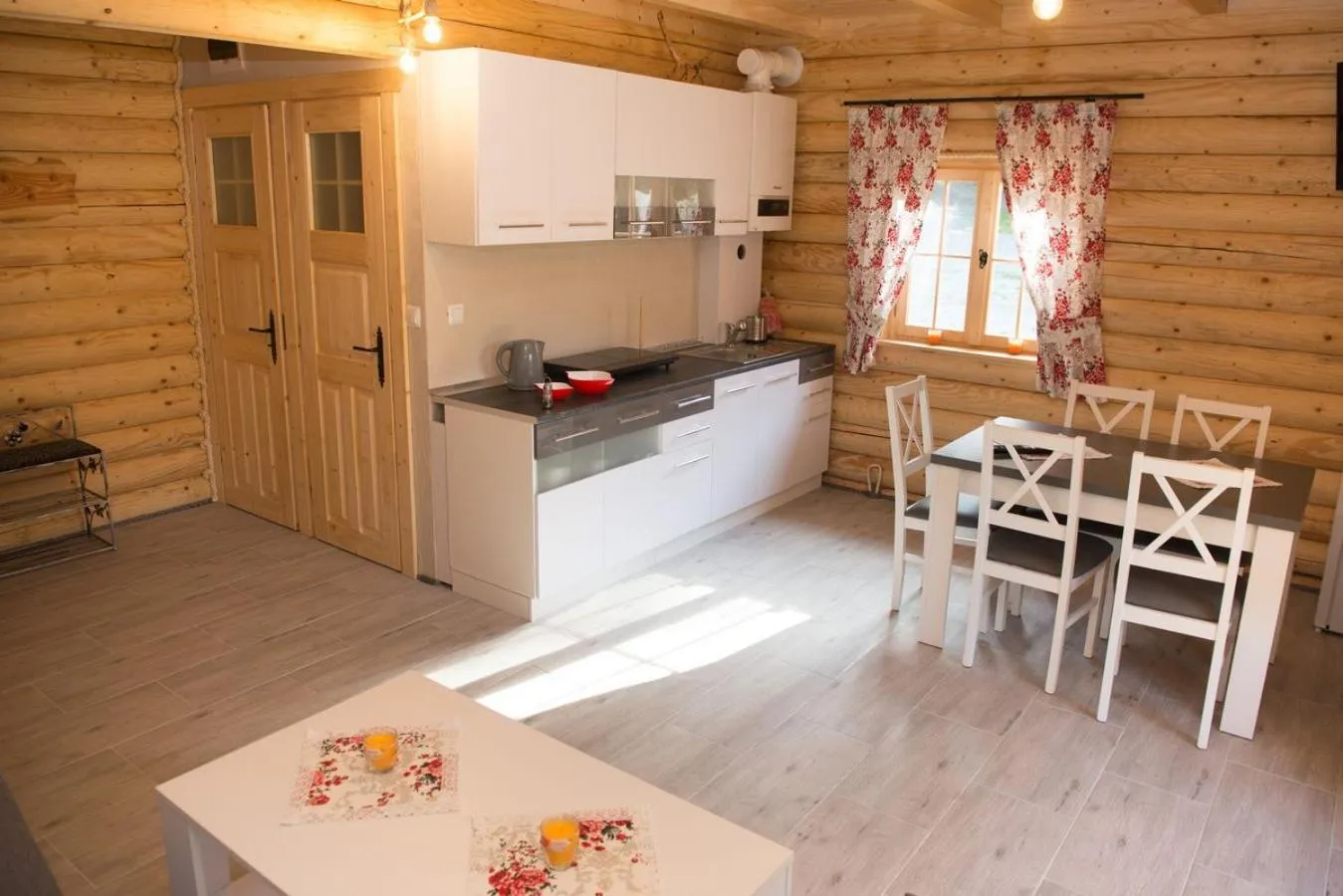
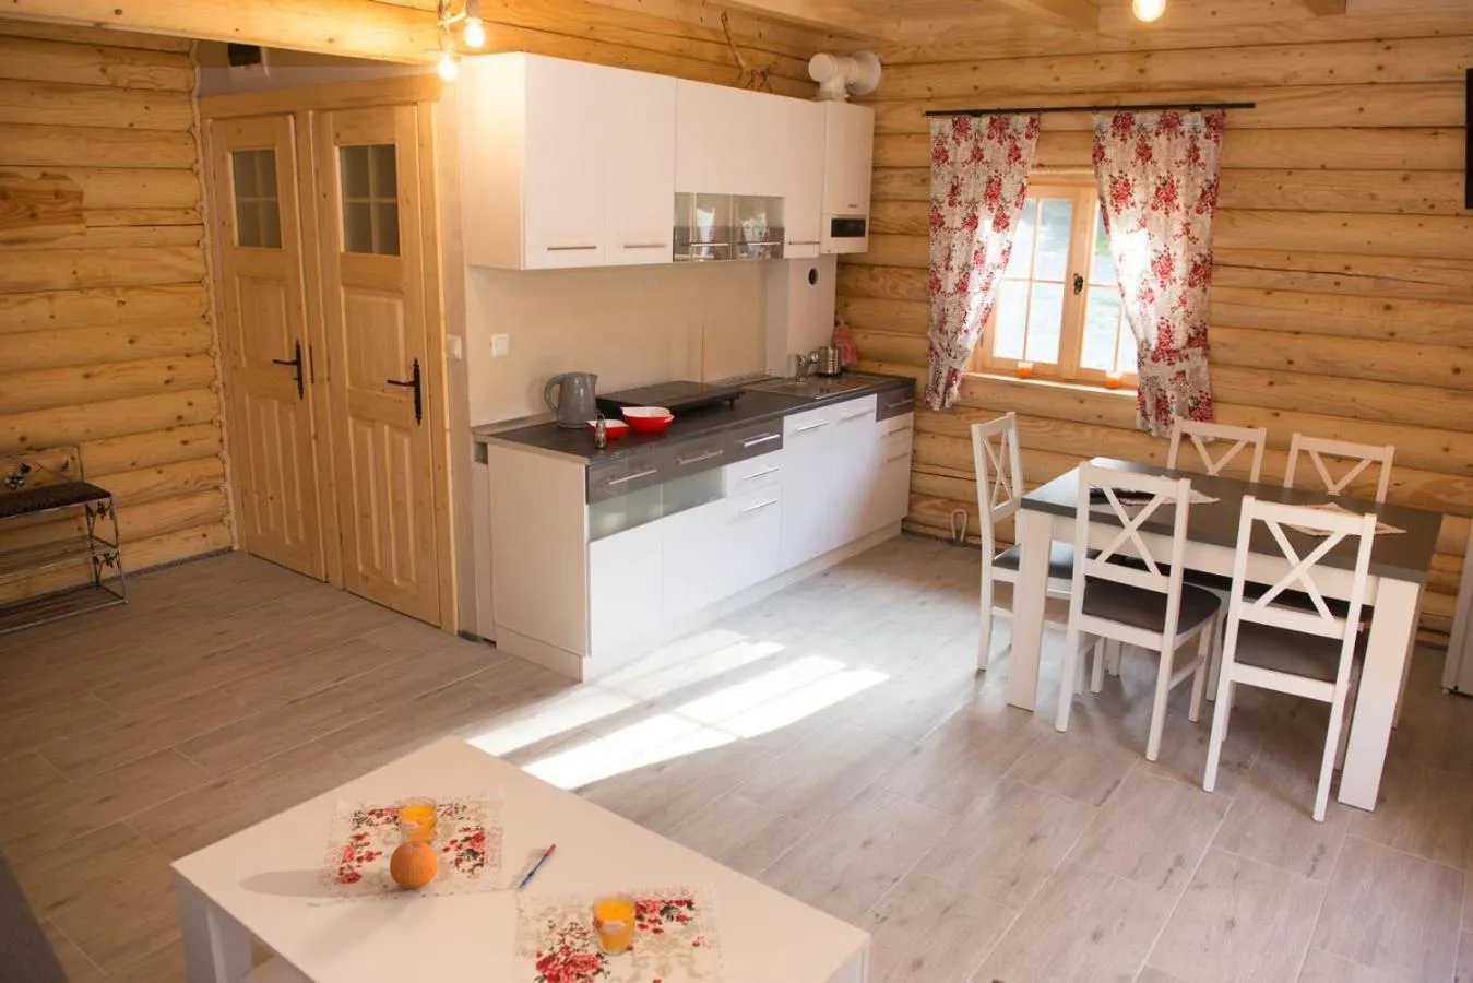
+ fruit (412, 865)
+ pen (537, 865)
